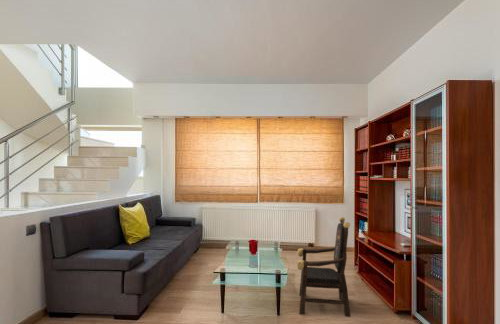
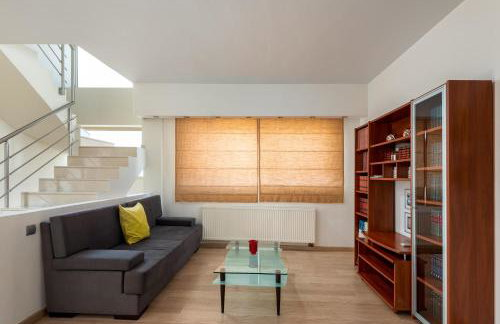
- armchair (322, 261)
